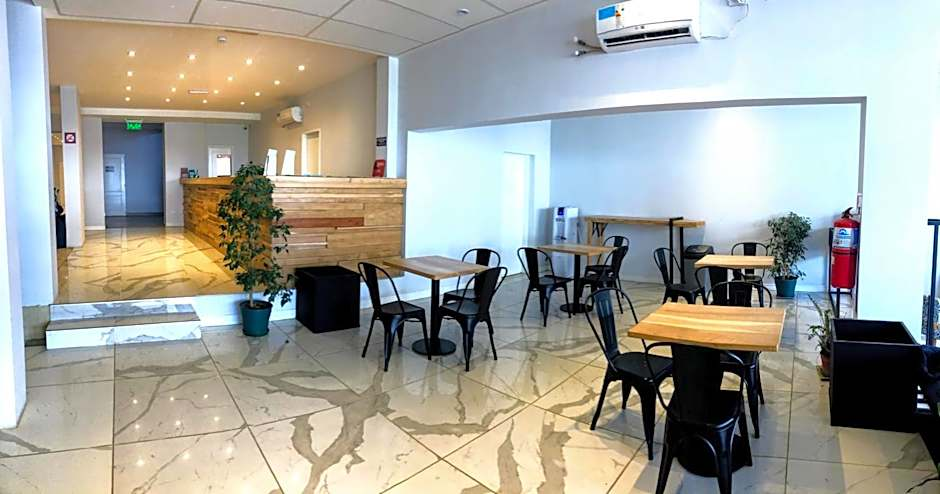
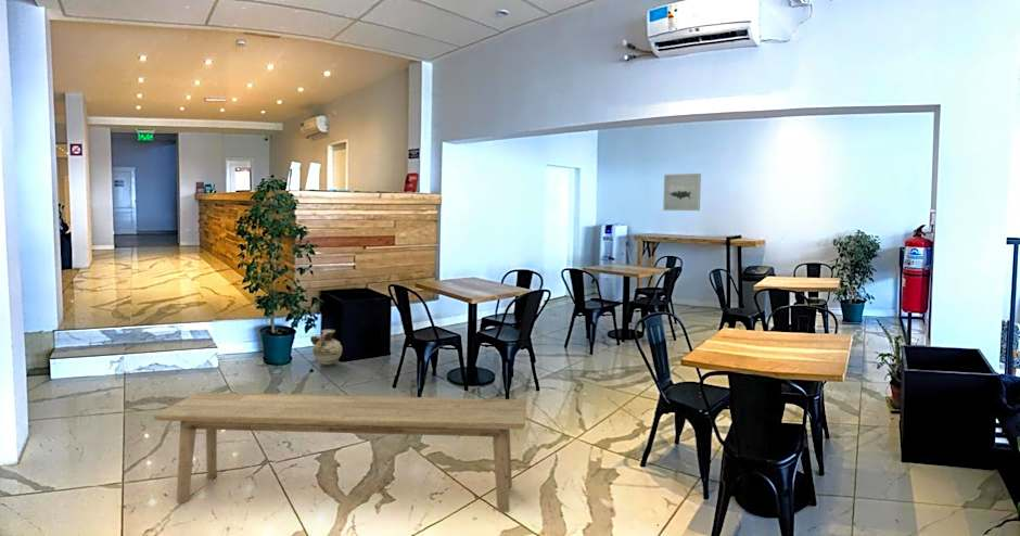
+ ceramic jug (327, 347)
+ wall art (681, 192)
+ bench (349, 432)
